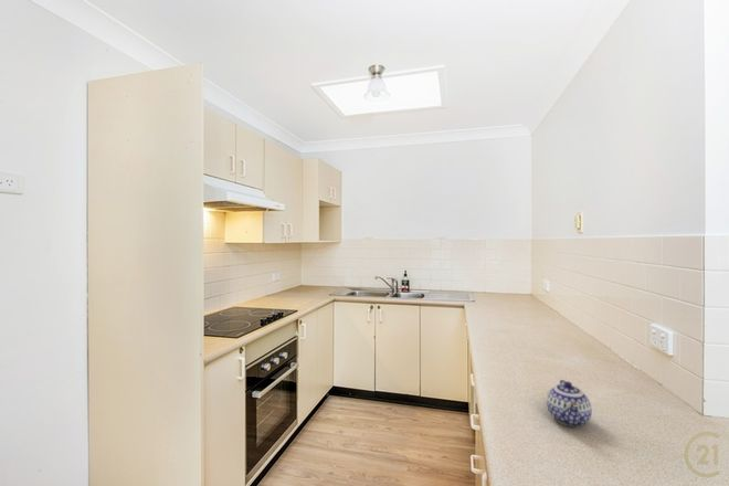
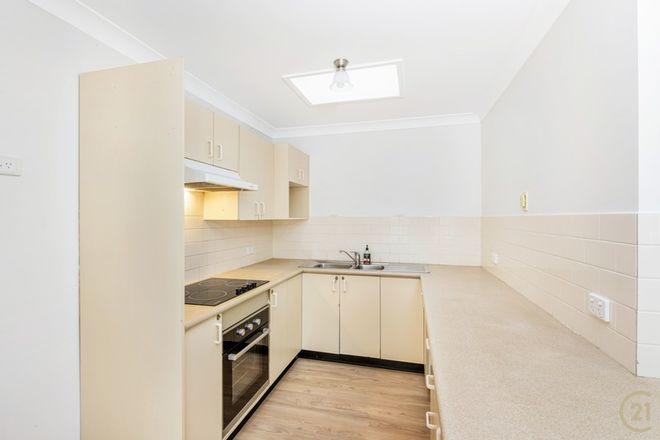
- teapot (568, 401)
